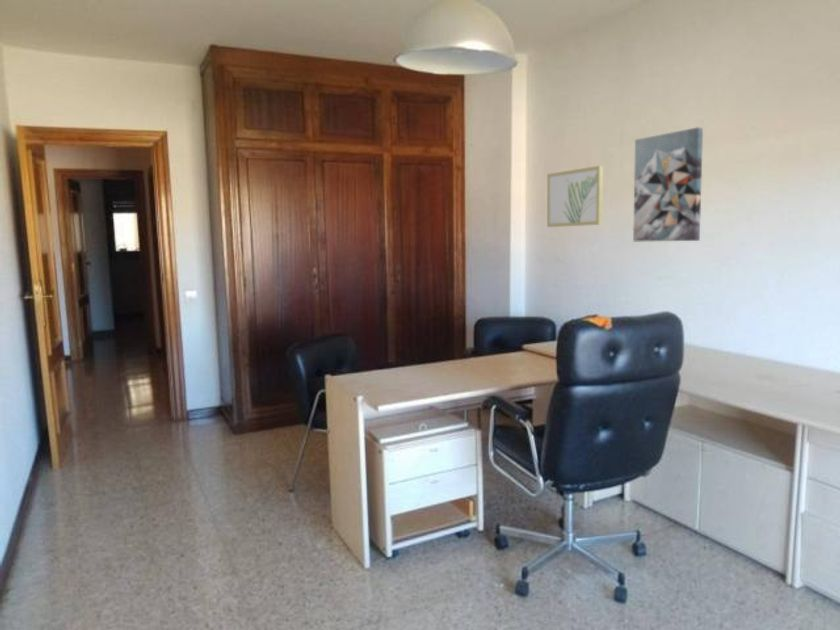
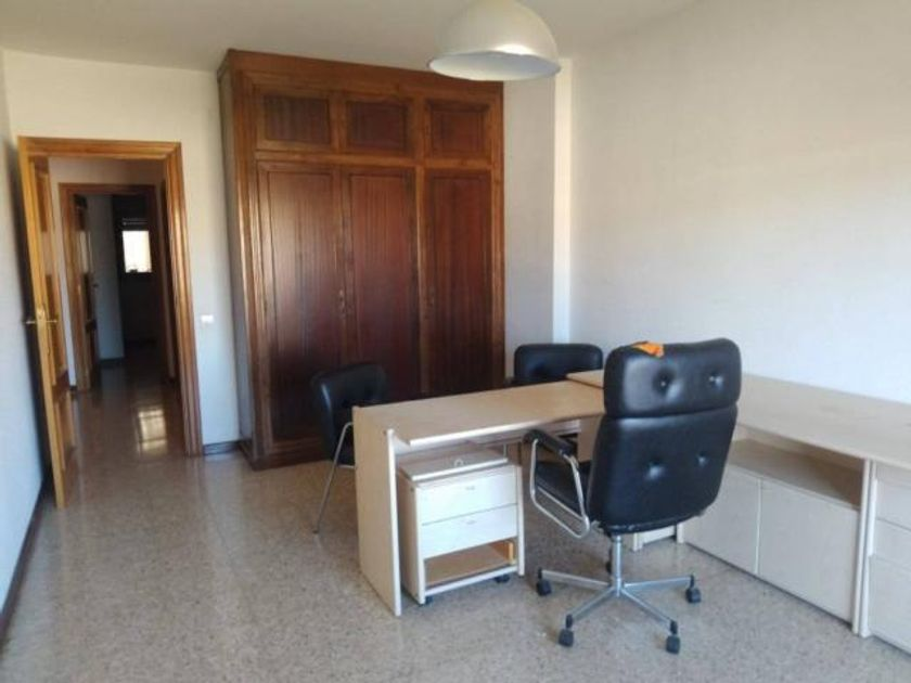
- wall art (573, 198)
- wall art (666, 188)
